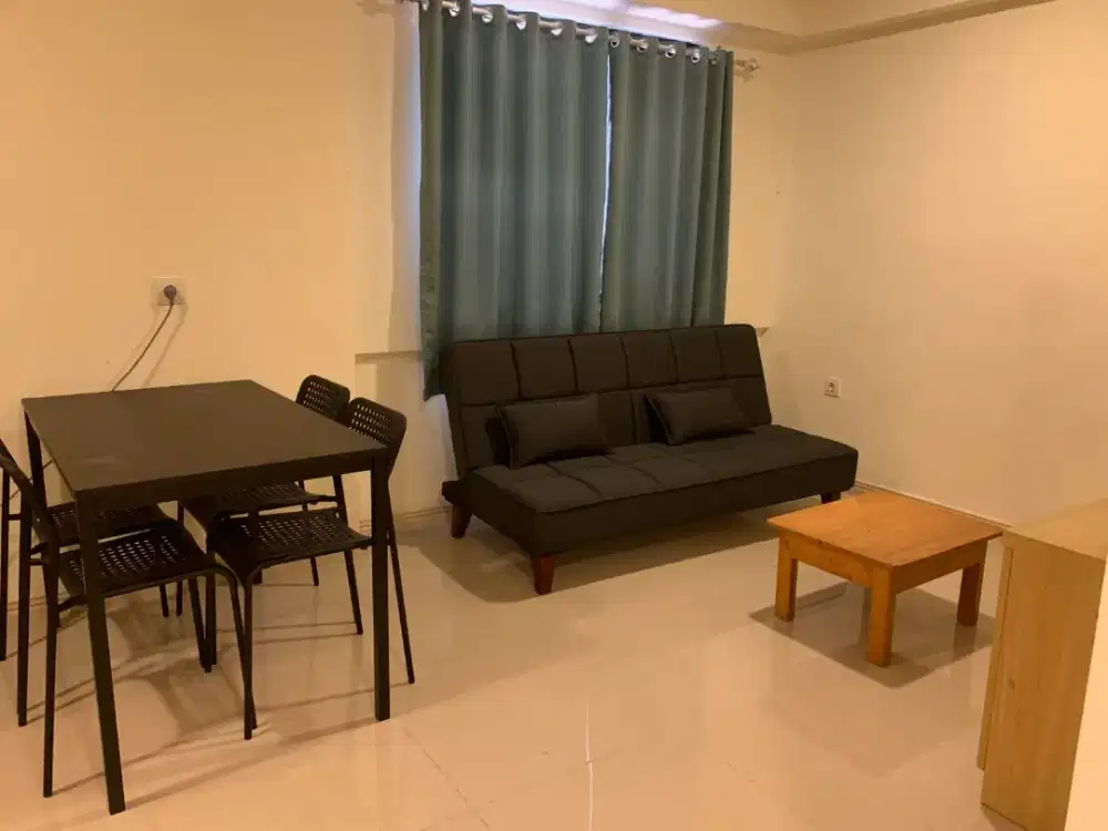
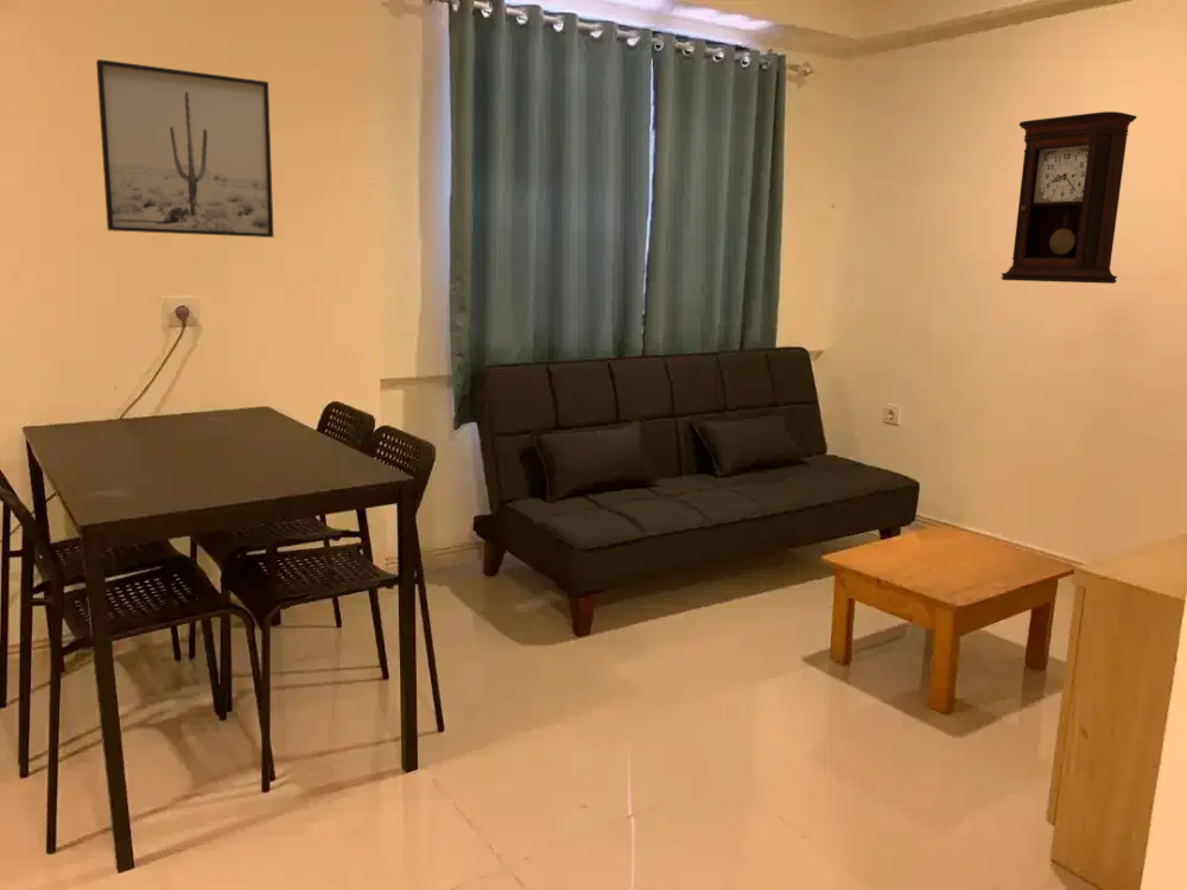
+ wall art (190, 154)
+ pendulum clock (1062, 201)
